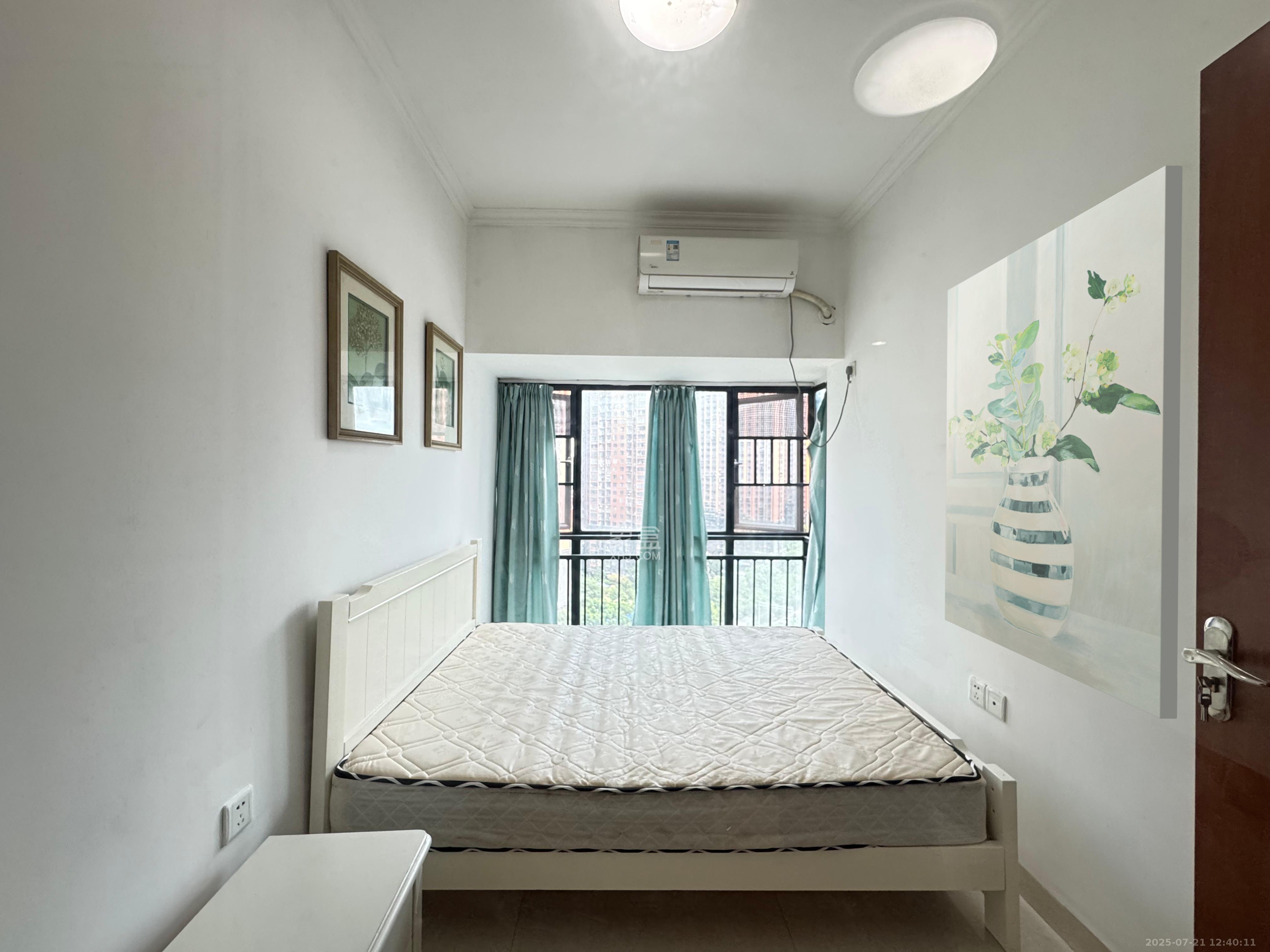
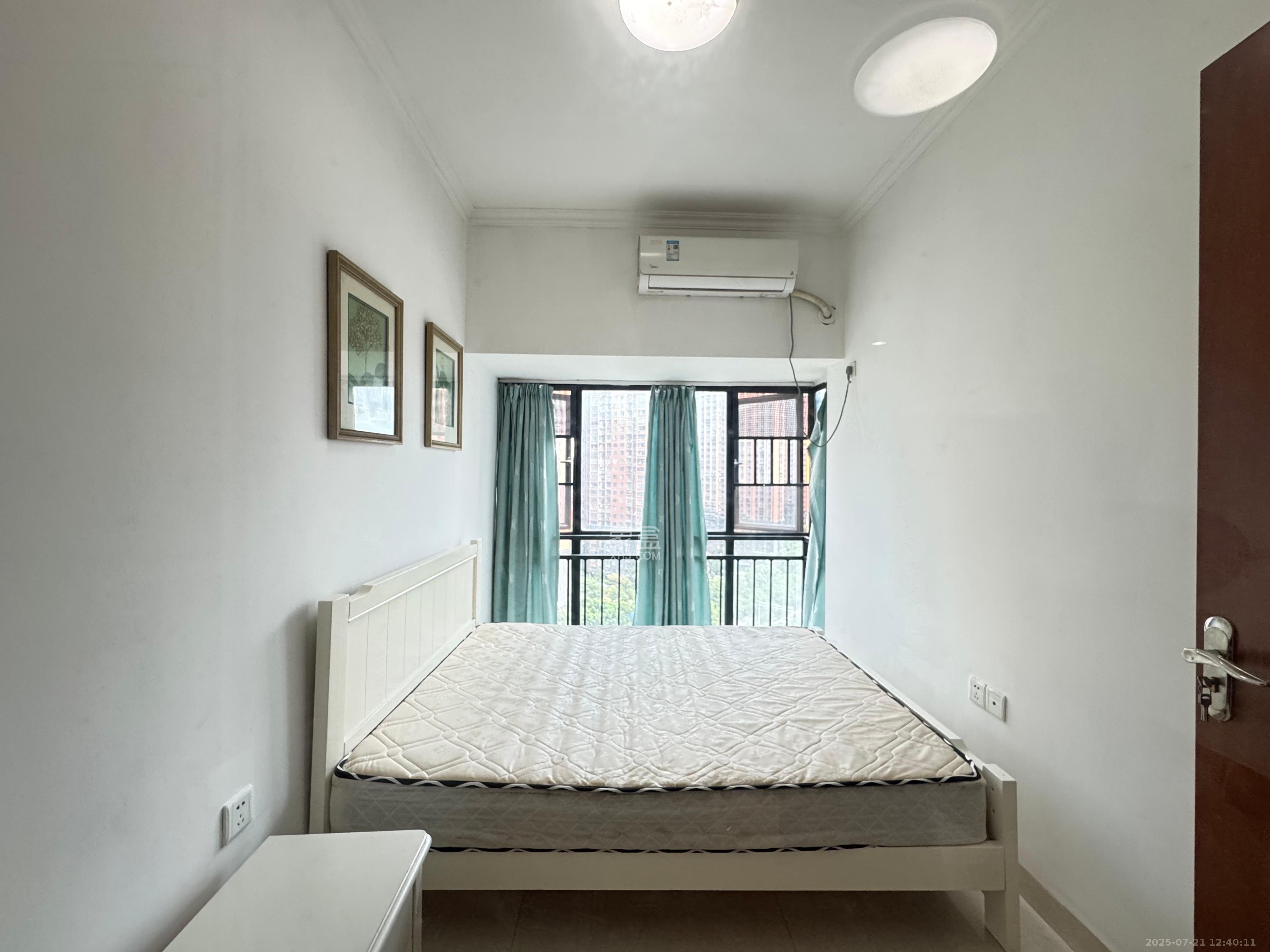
- wall art (1033, 450)
